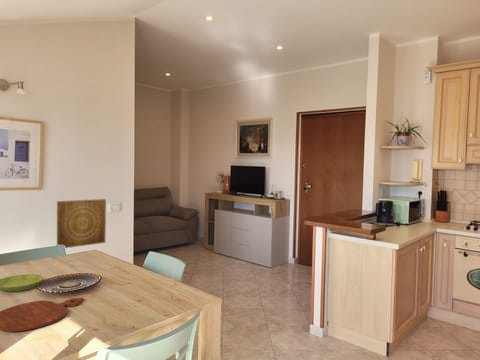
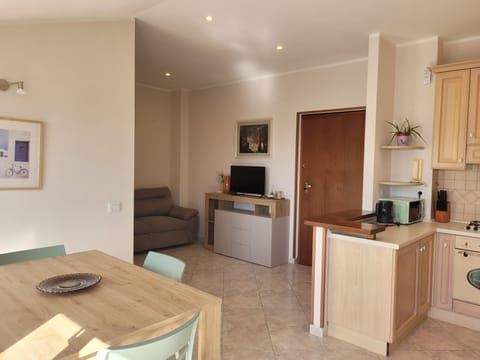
- saucer (19, 283)
- wall art (82, 222)
- cutting board (43, 310)
